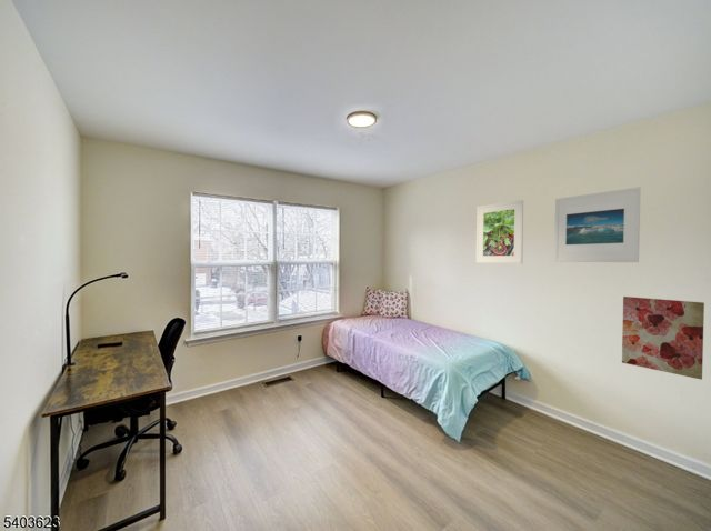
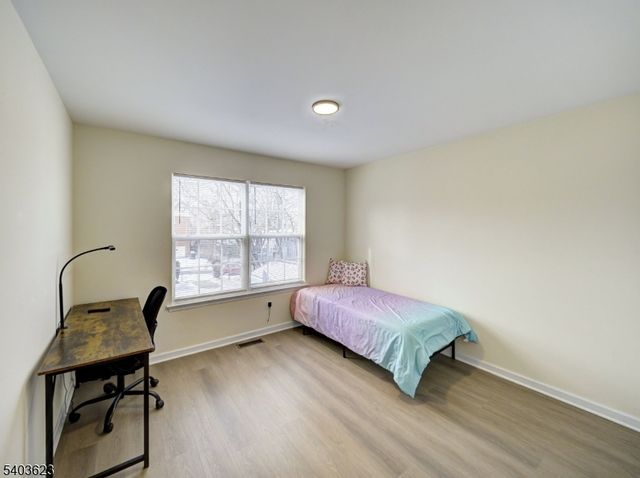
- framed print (593, 228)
- wall art (660, 334)
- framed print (498, 233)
